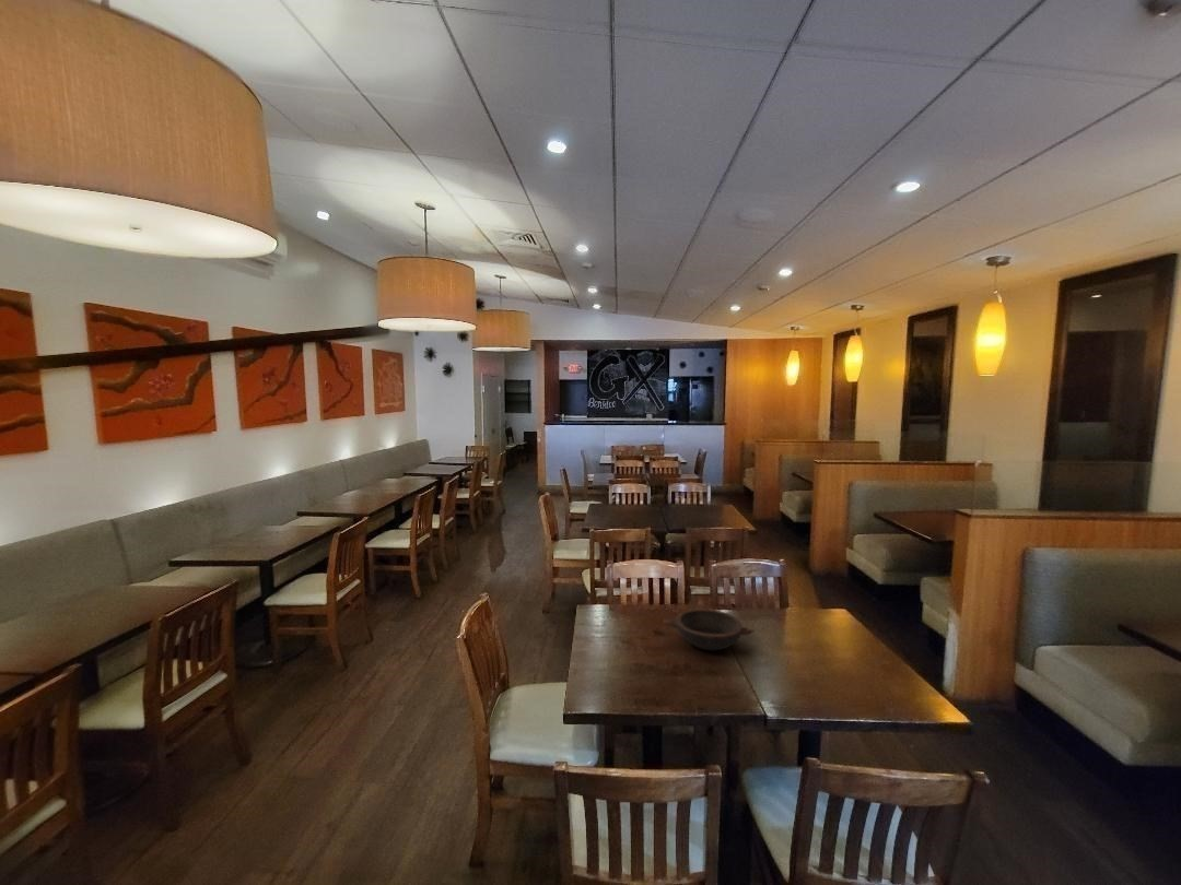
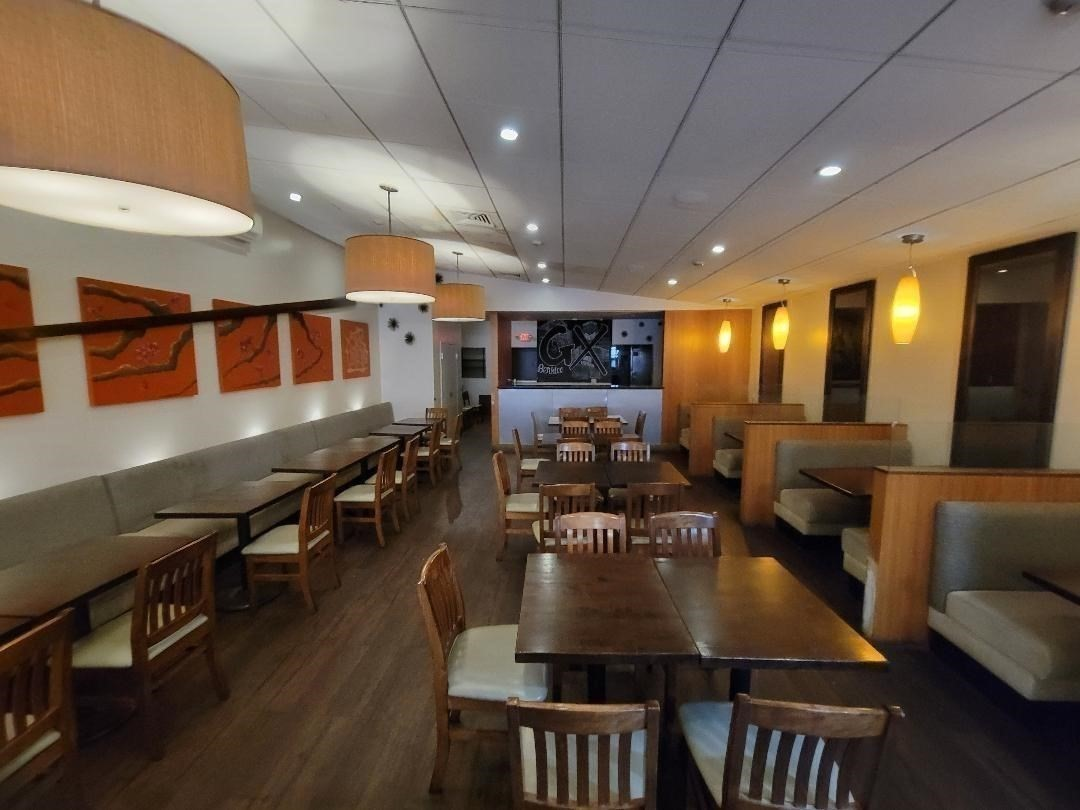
- bowl (708, 632)
